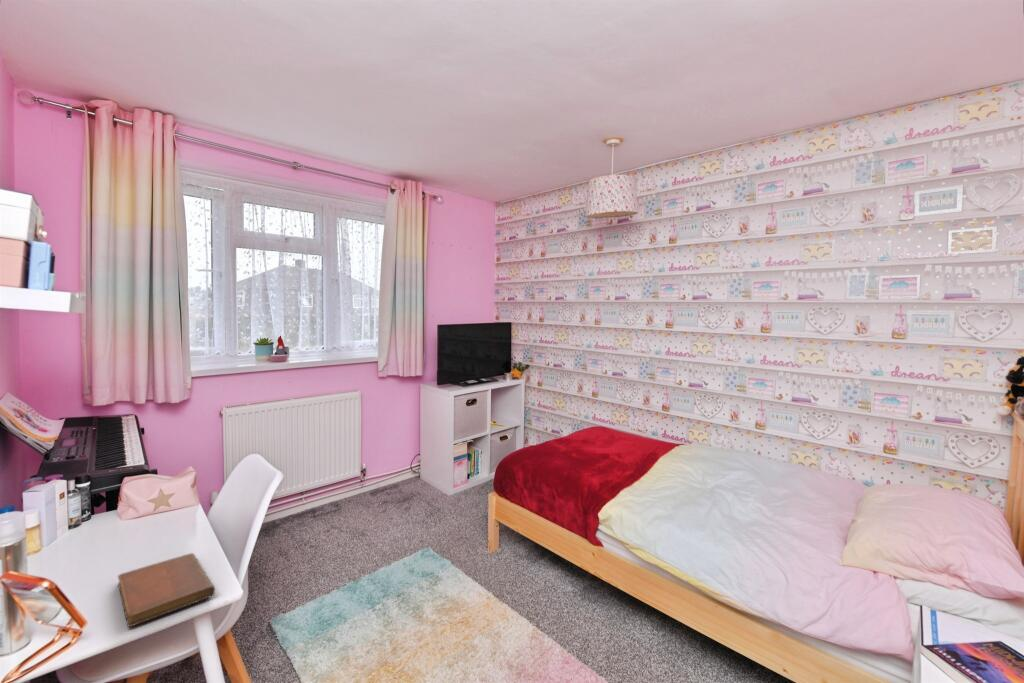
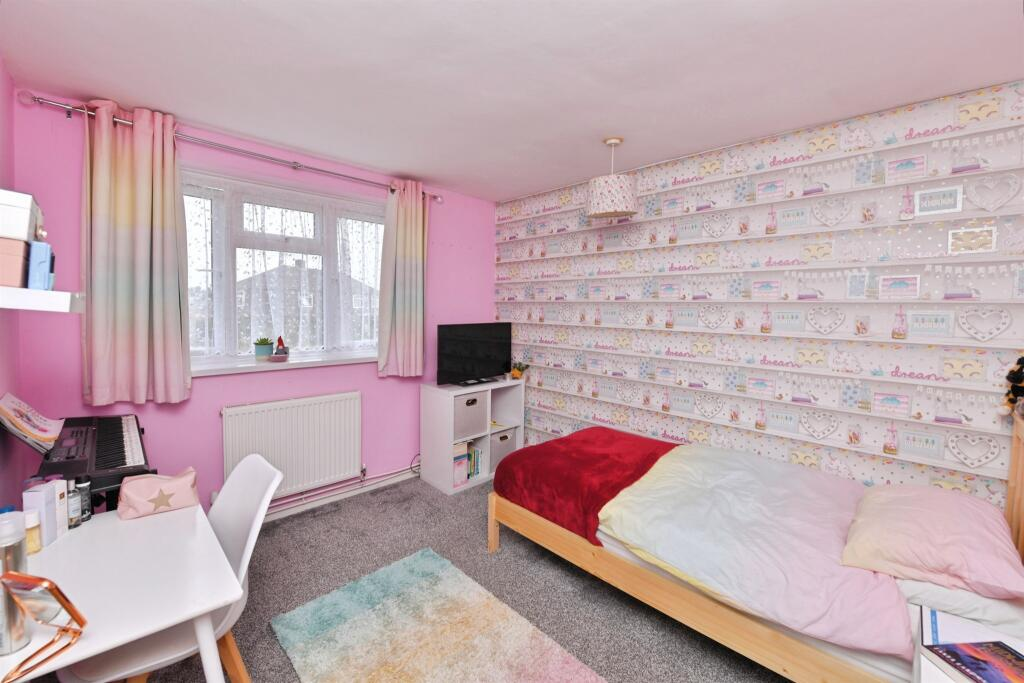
- notebook (165, 584)
